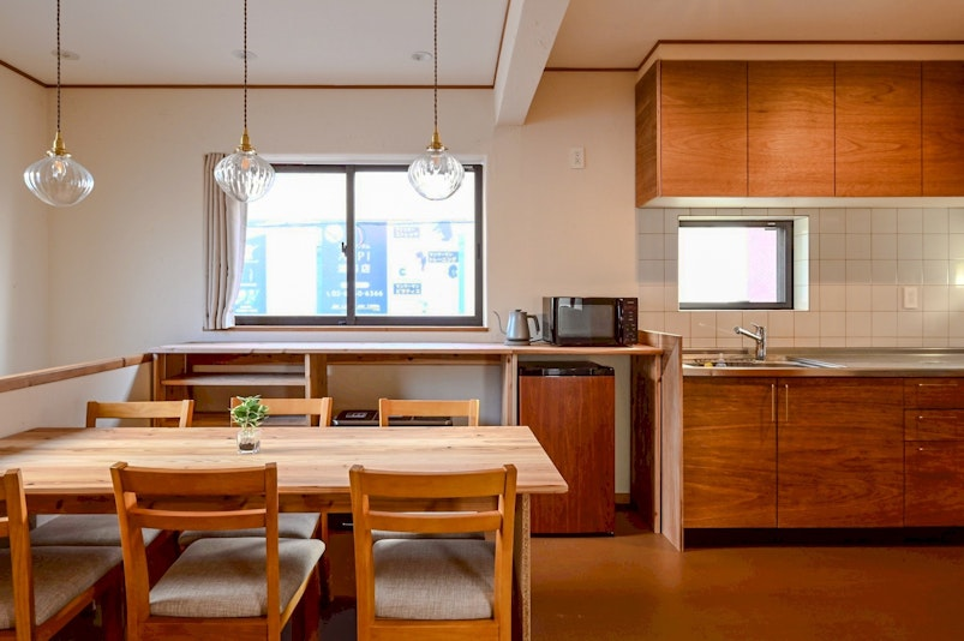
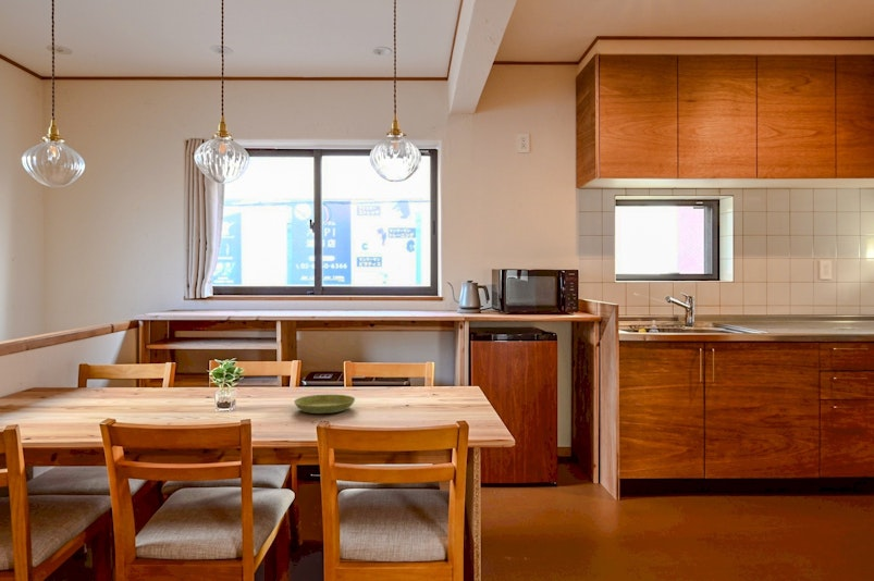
+ saucer (324, 404)
